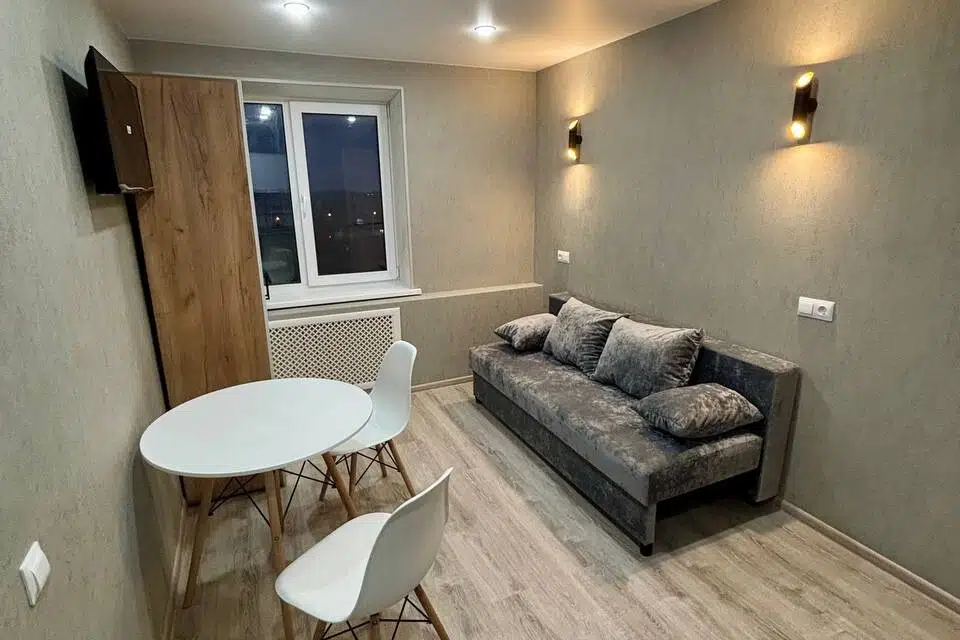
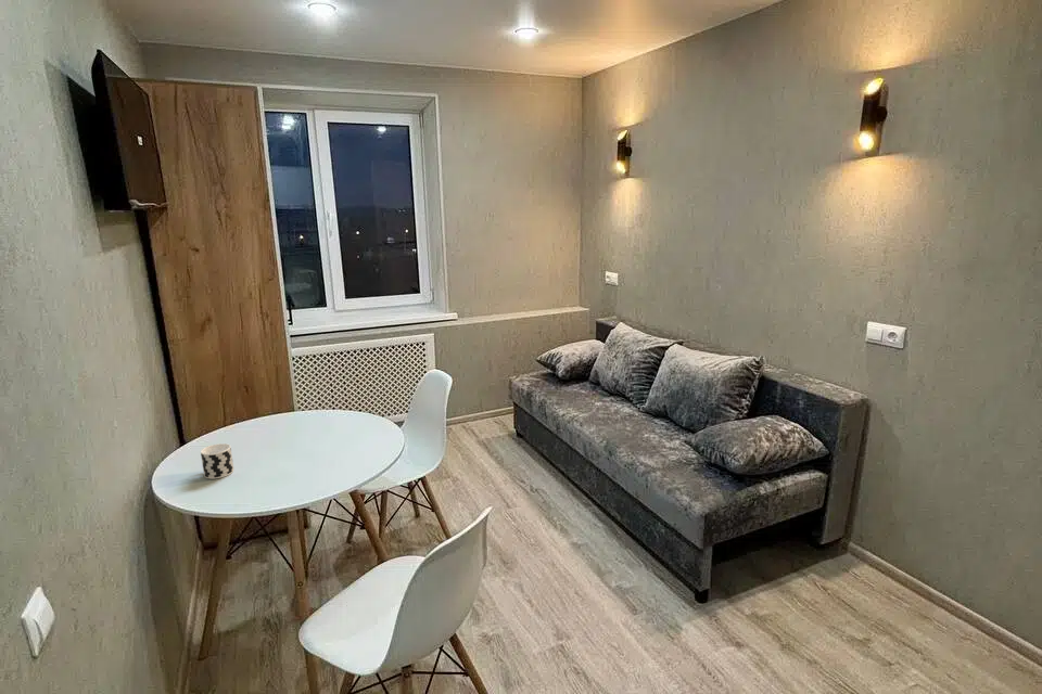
+ cup (214, 460)
